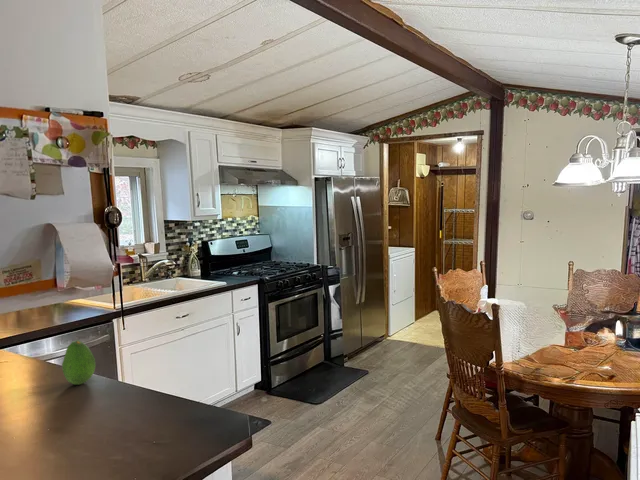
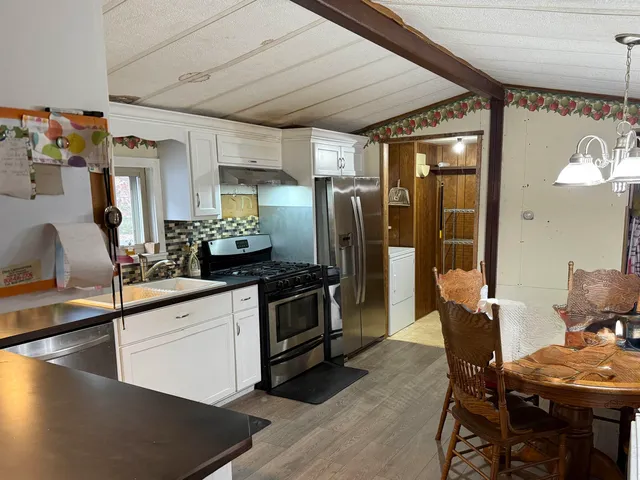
- fruit (78, 361)
